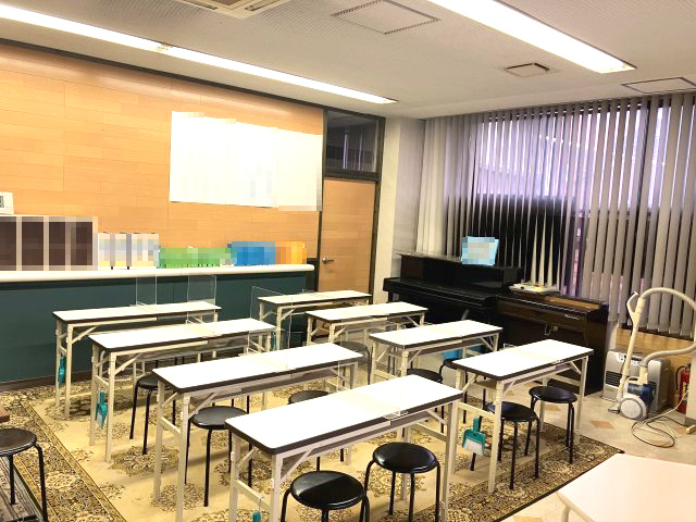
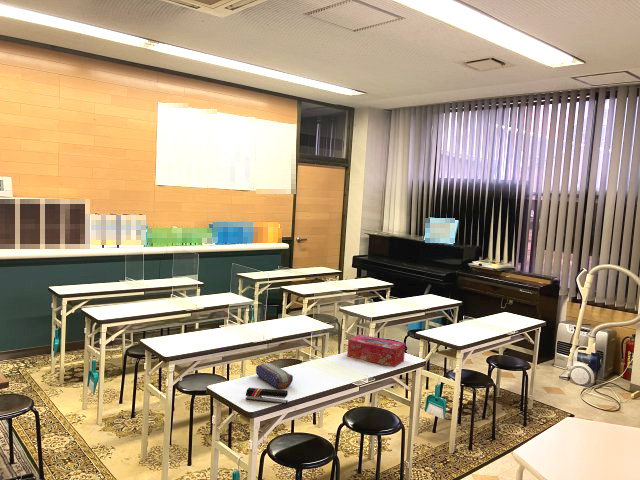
+ tissue box (376, 349)
+ pencil case (273, 374)
+ stapler (266, 394)
